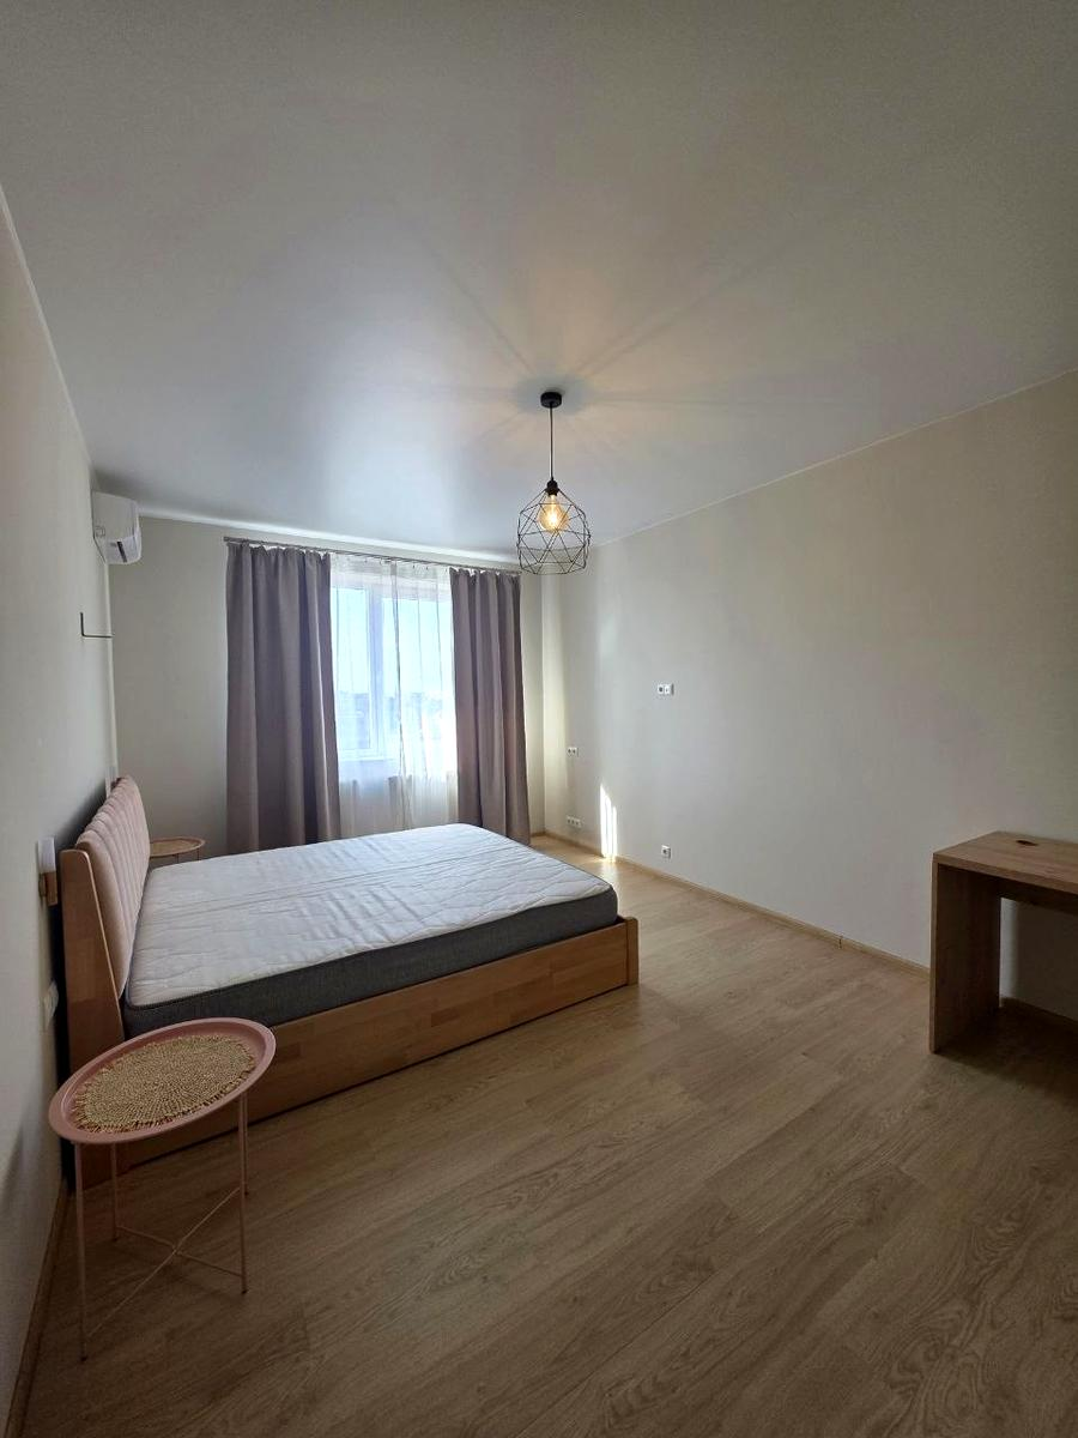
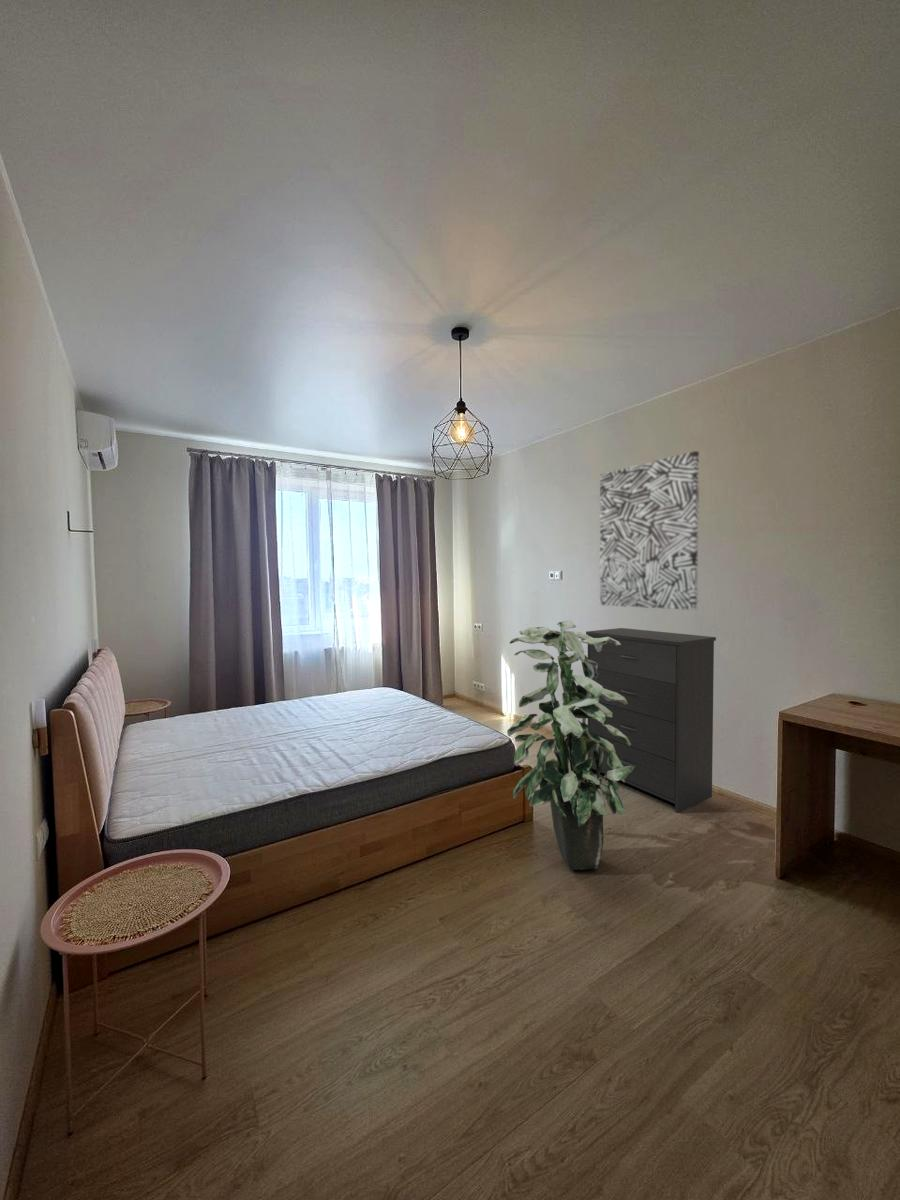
+ indoor plant (567, 739)
+ dresser (645, 709)
+ wall art (644, 536)
